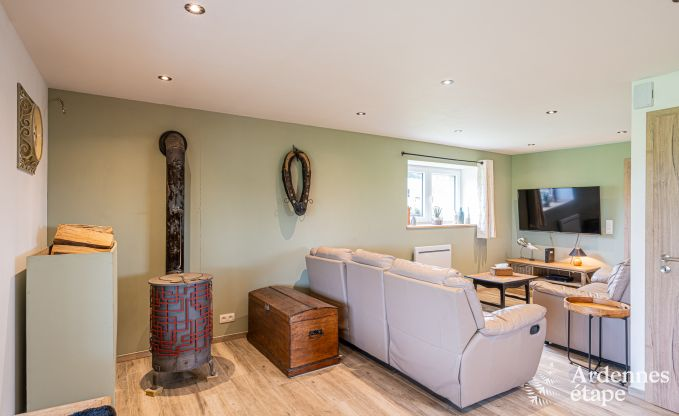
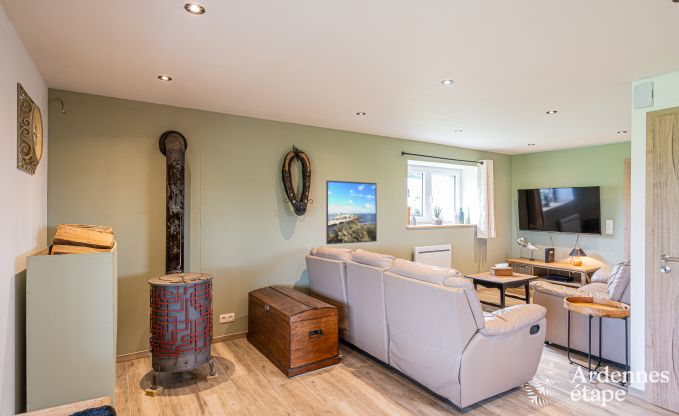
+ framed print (352, 212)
